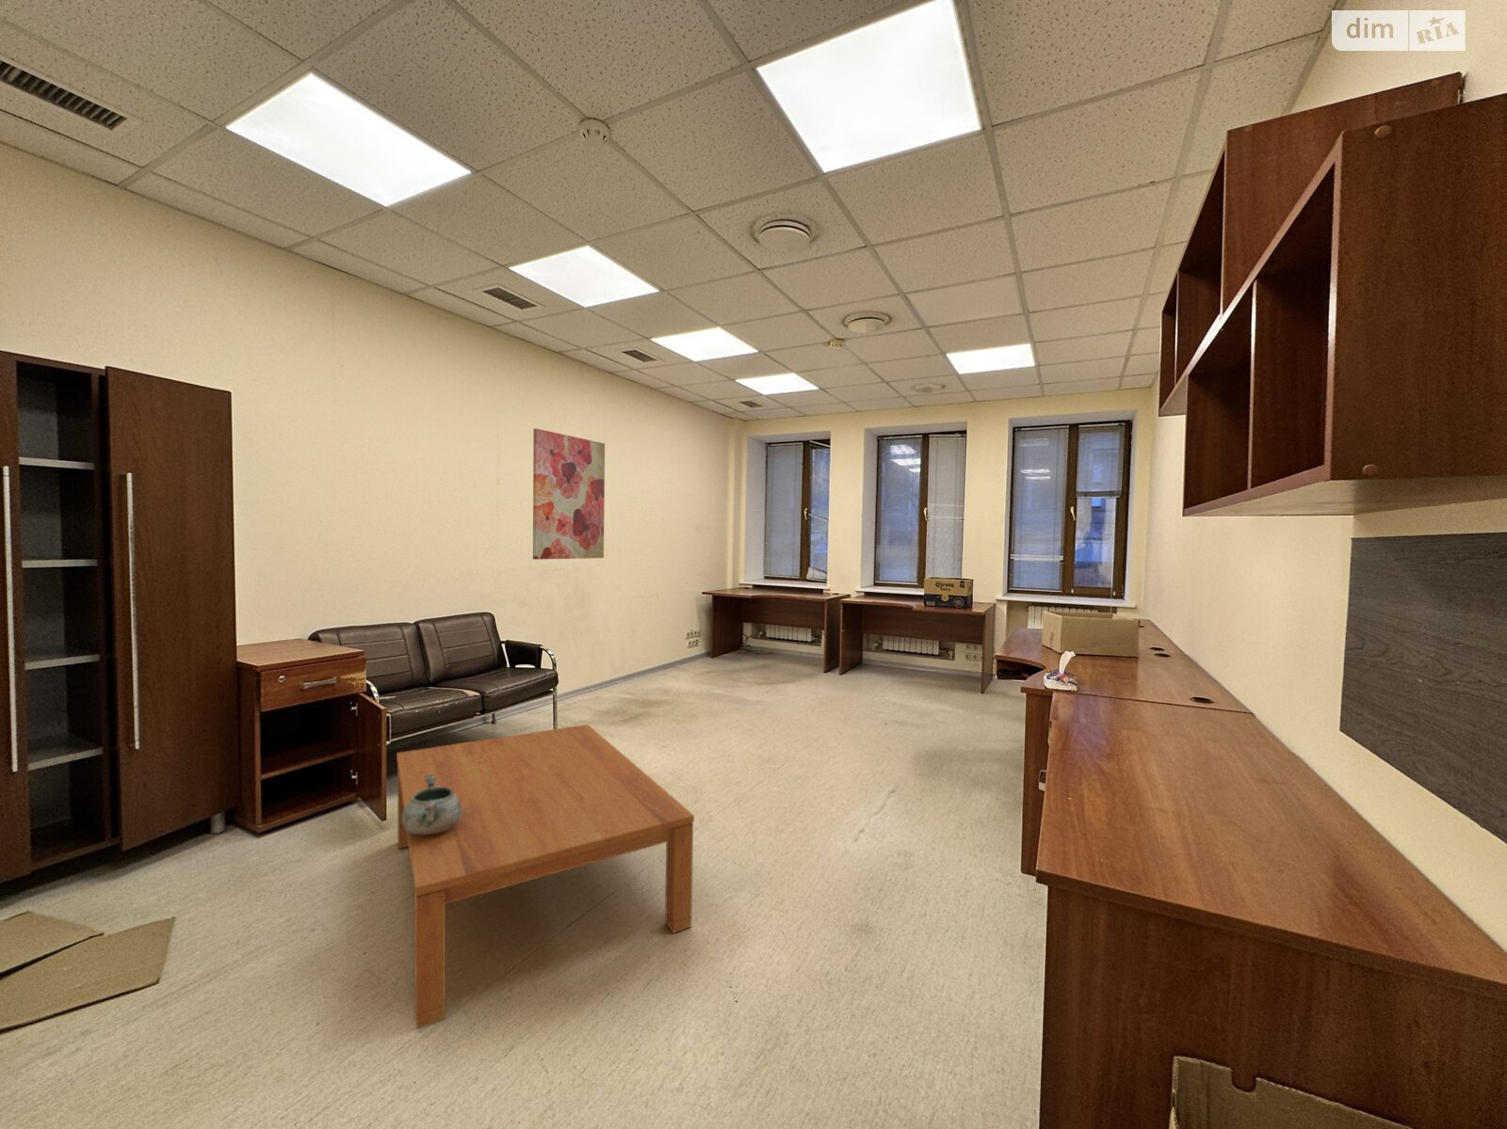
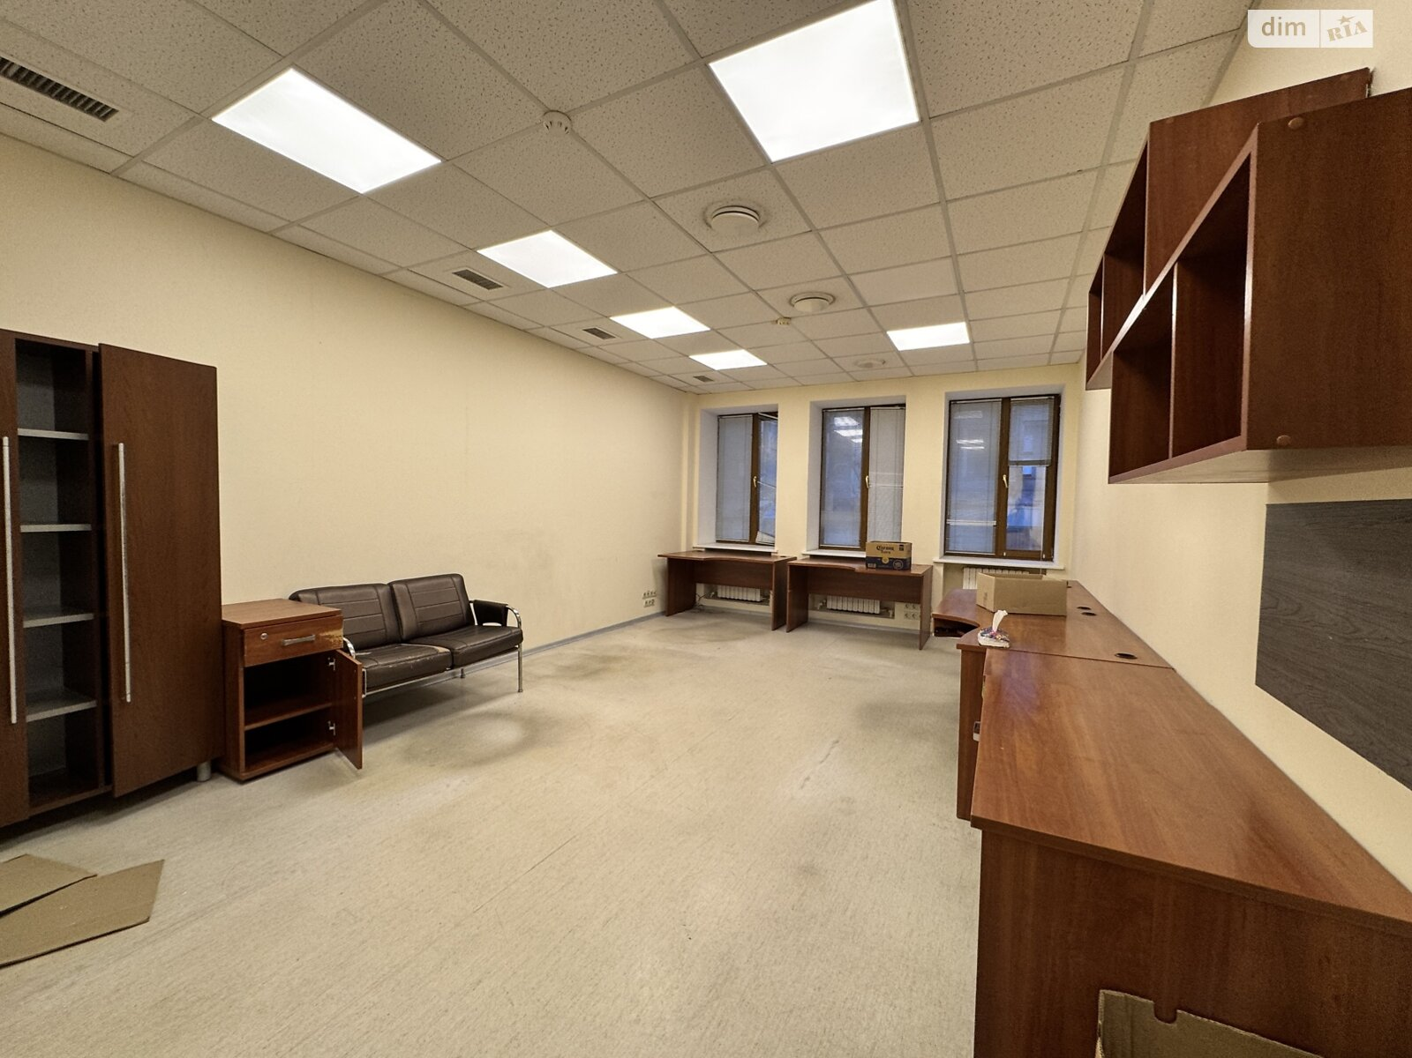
- wall art (571, 498)
- coffee table (527, 830)
- decorative bowl (432, 808)
